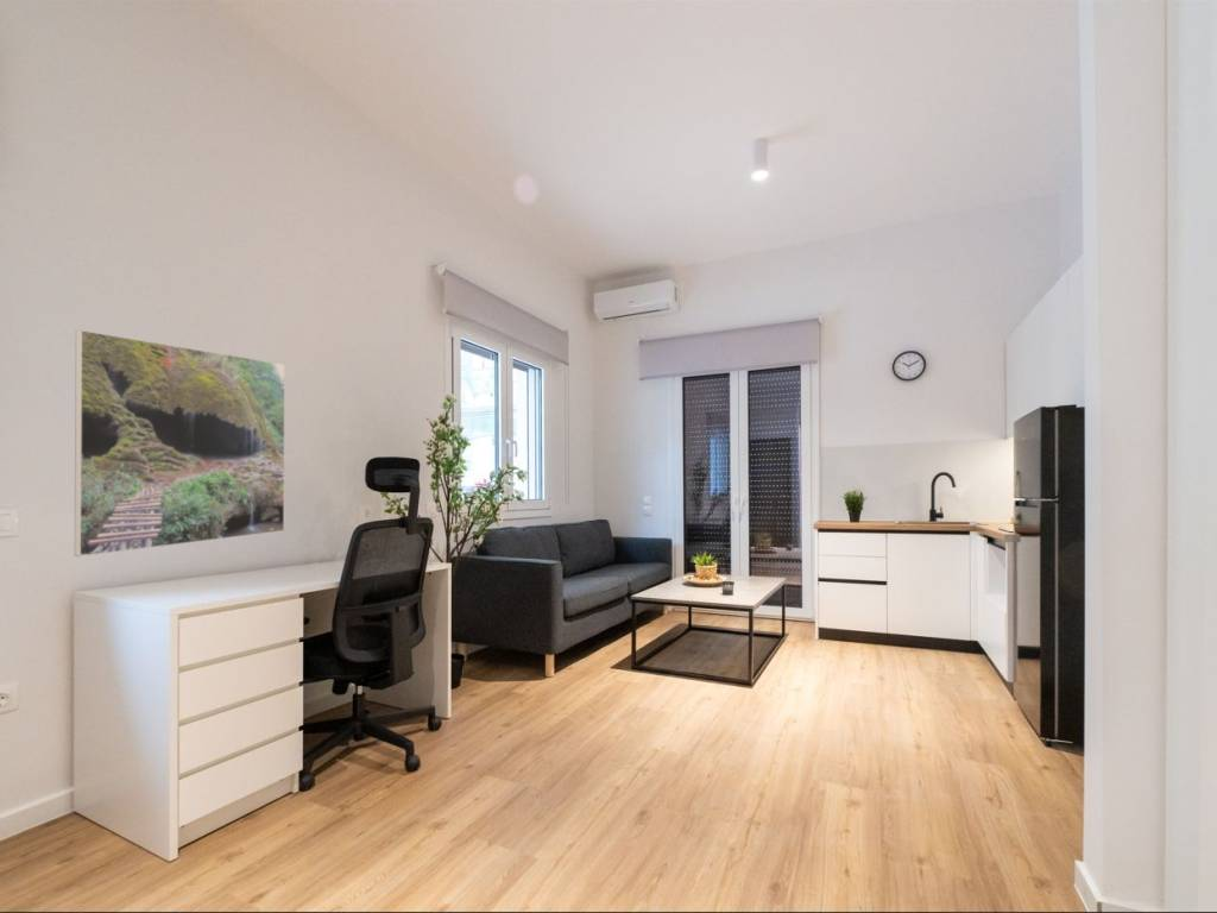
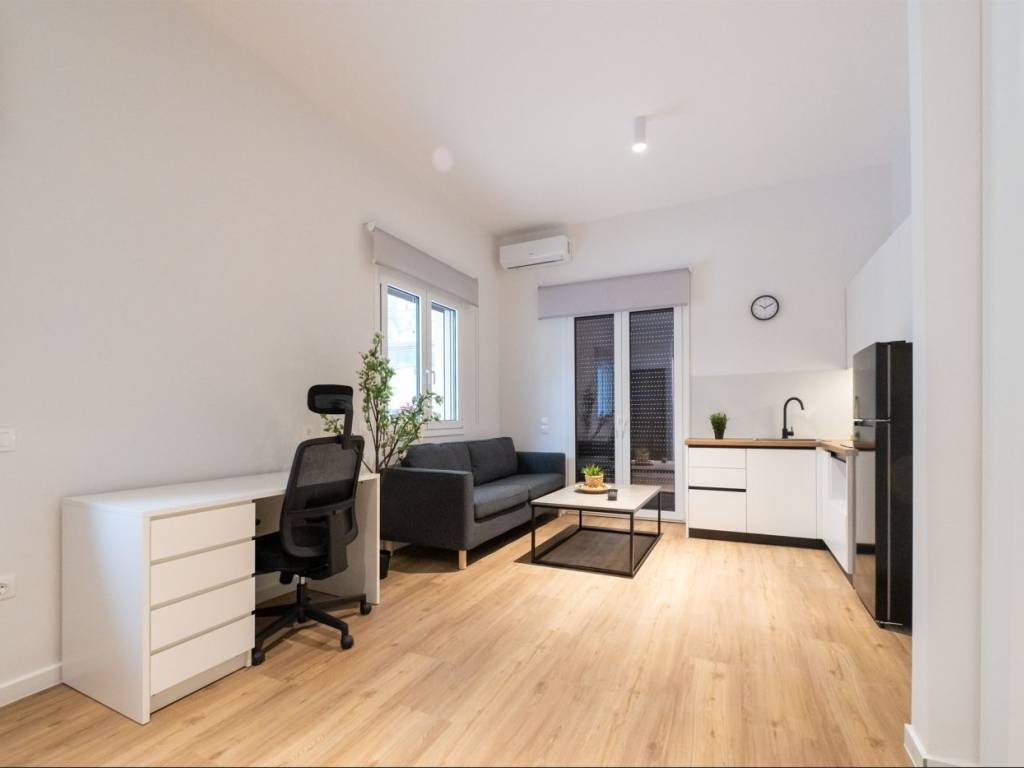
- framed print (195, 445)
